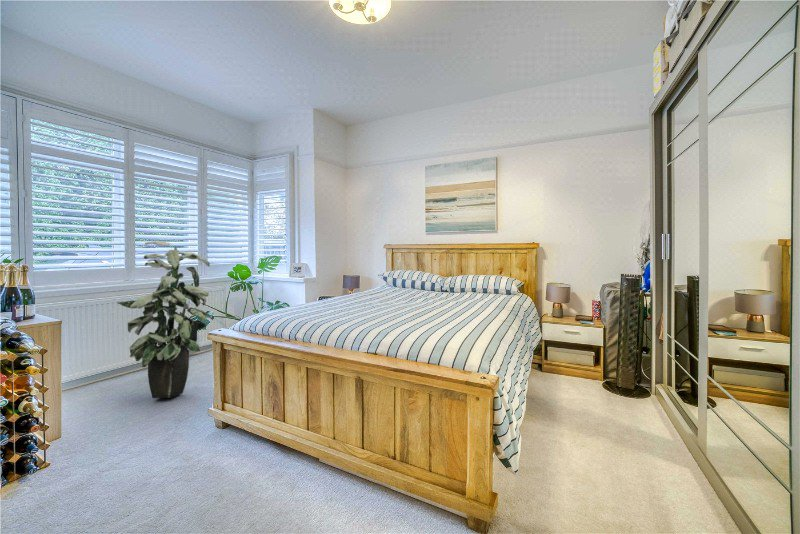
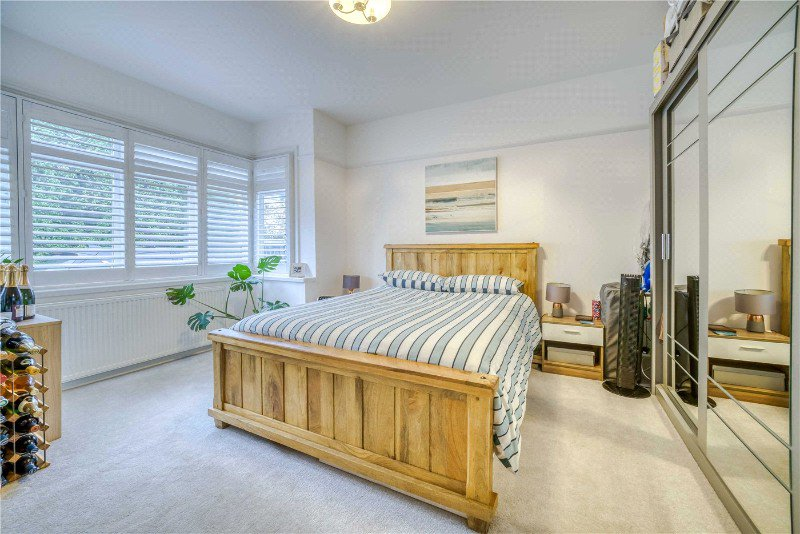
- indoor plant (166, 319)
